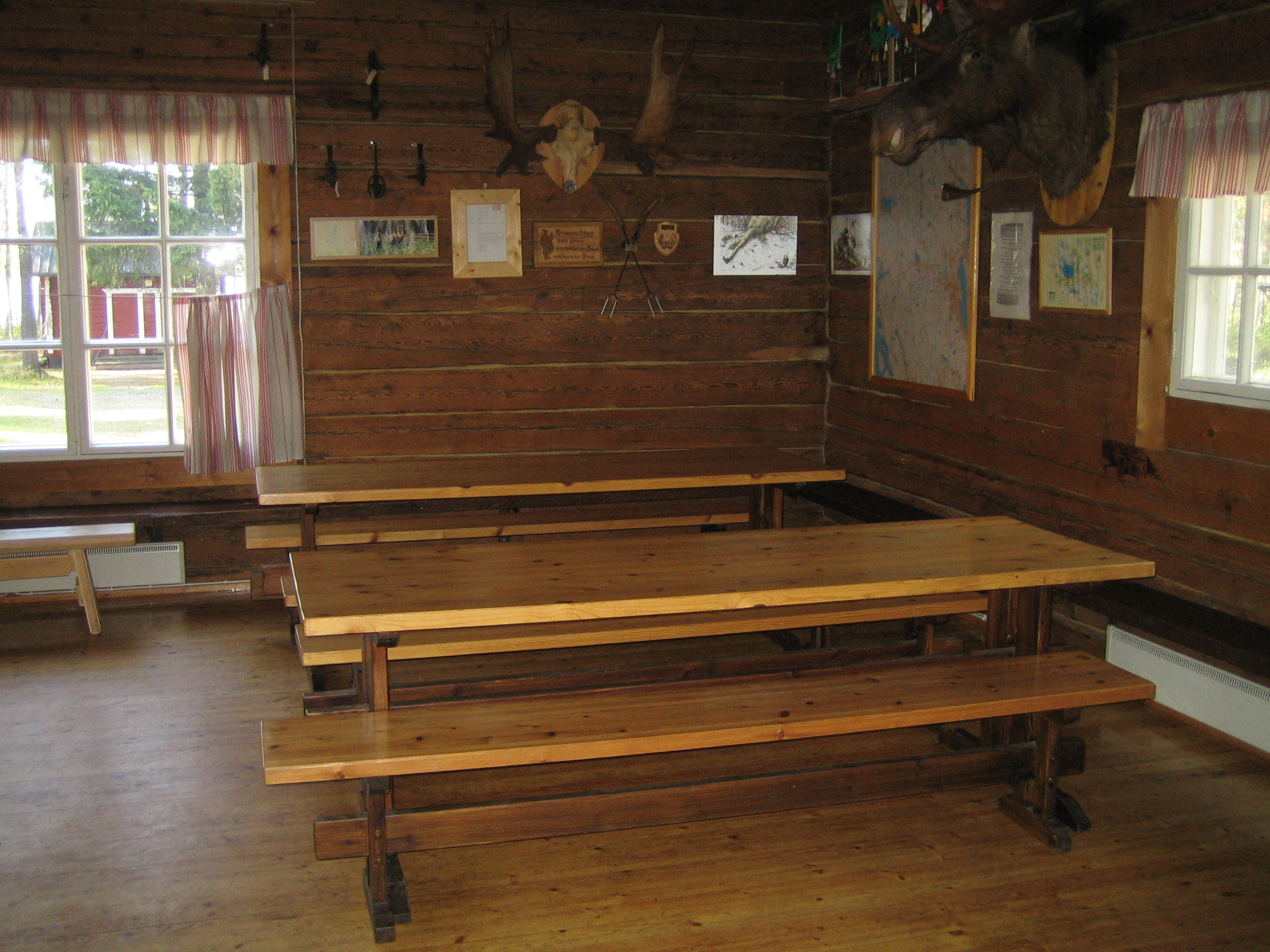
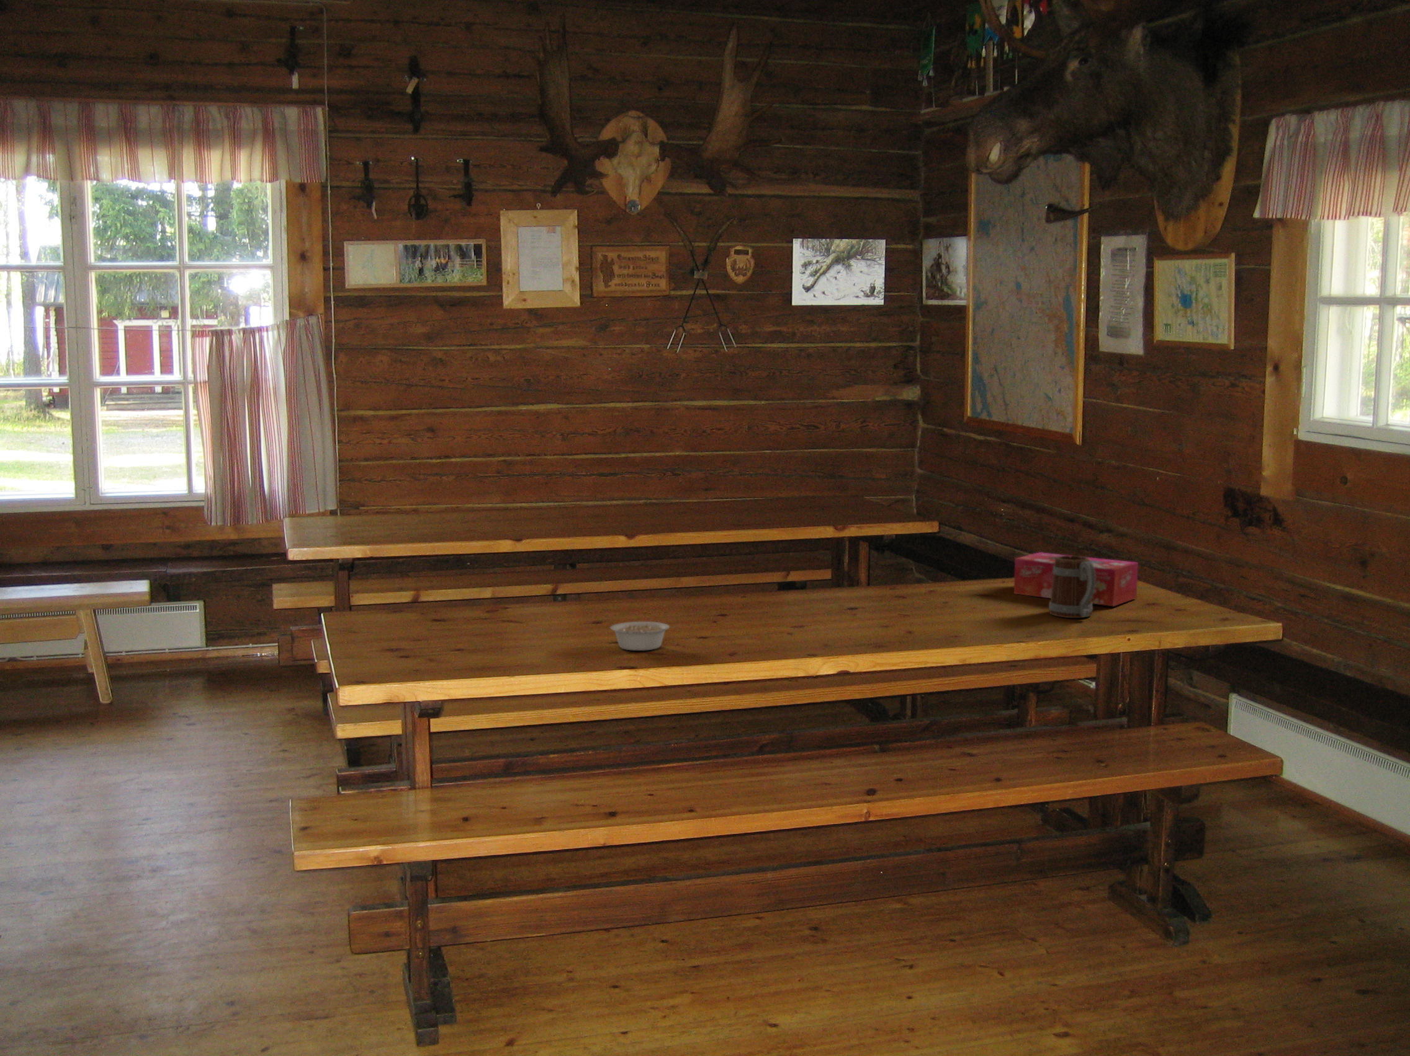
+ tissue box (1096, 578)
+ mug (1076, 587)
+ legume (643, 634)
